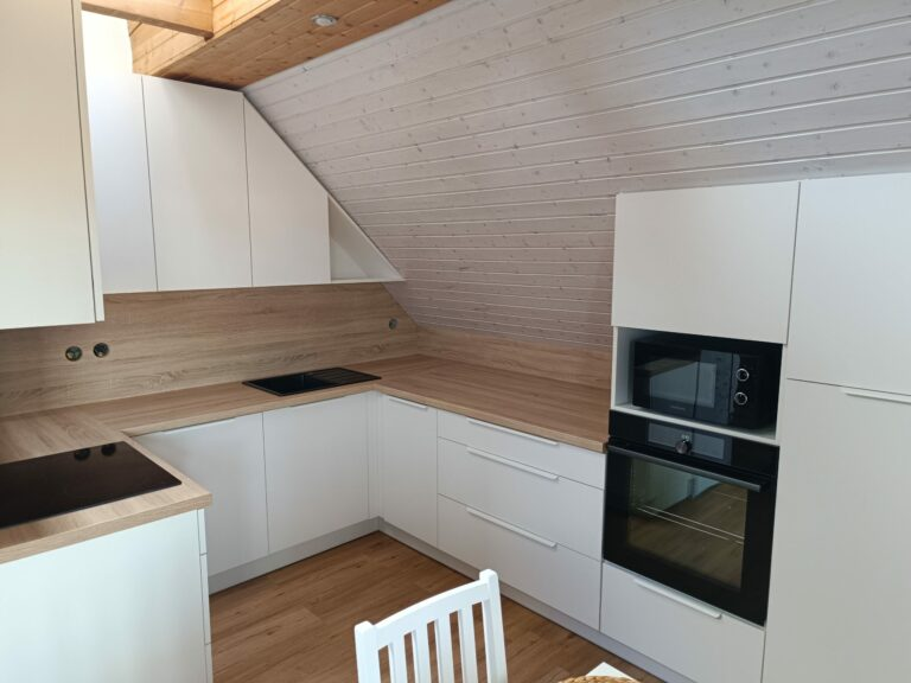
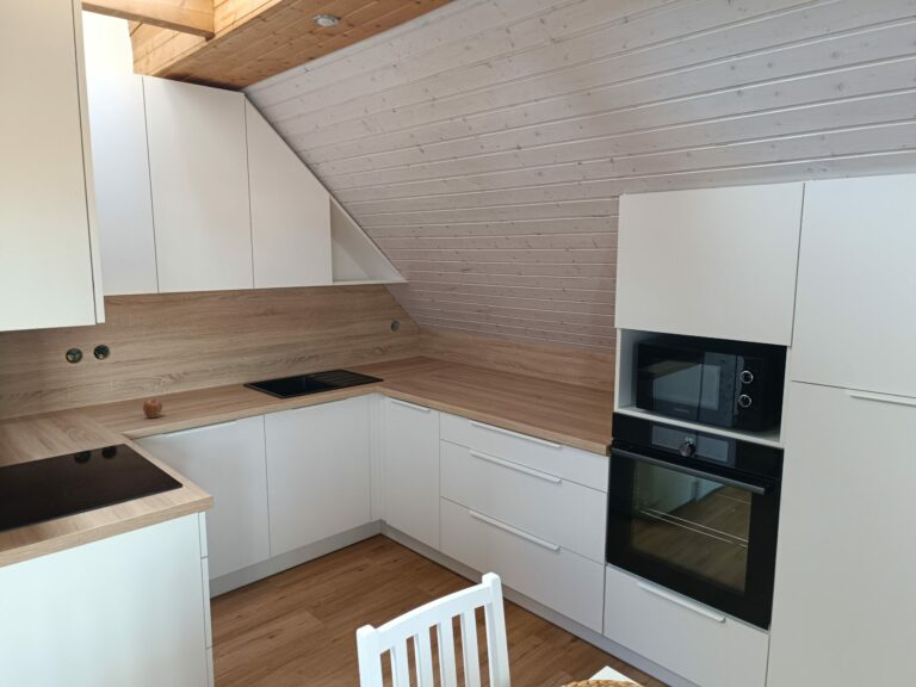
+ fruit (153, 407)
